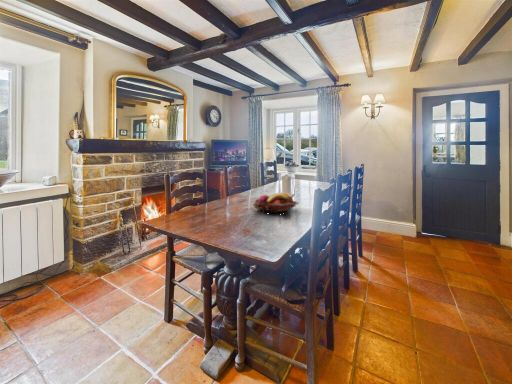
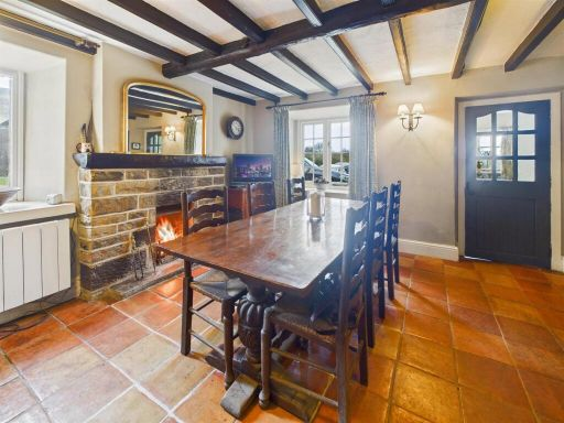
- fruit basket (275, 202)
